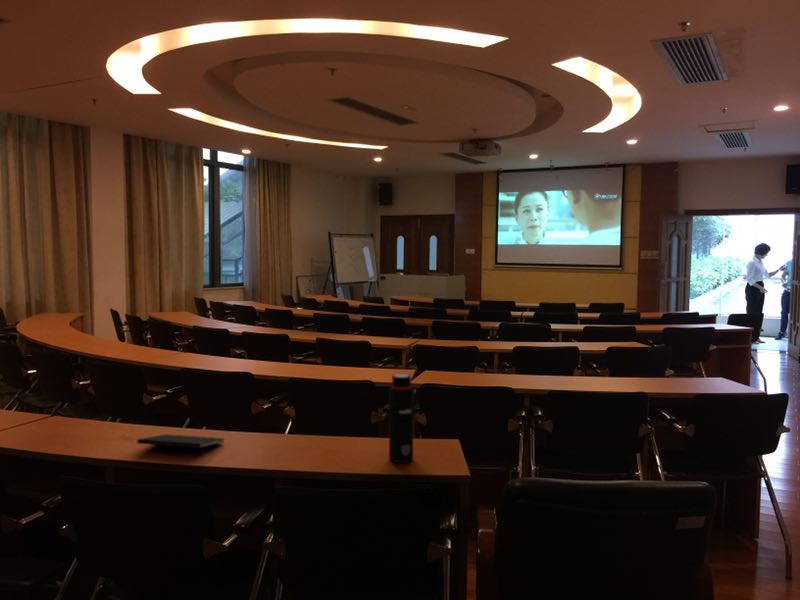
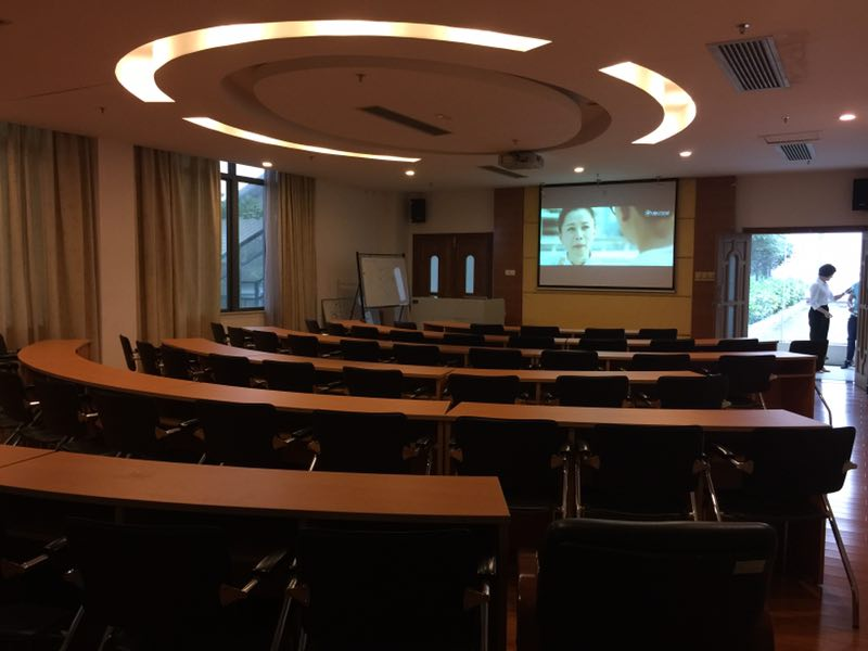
- water bottle (403, 417)
- notepad (182, 440)
